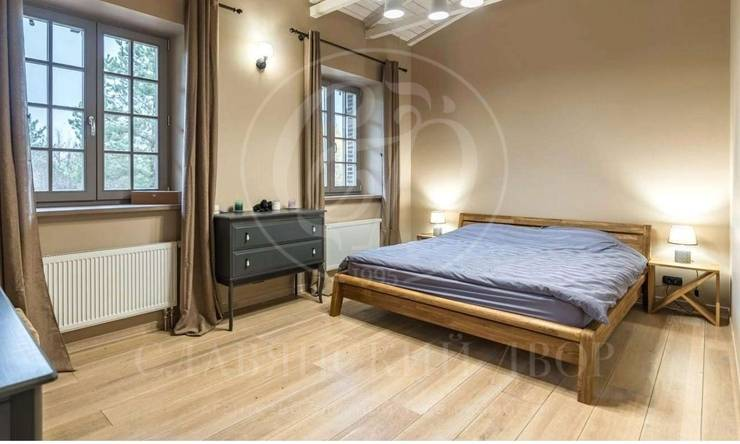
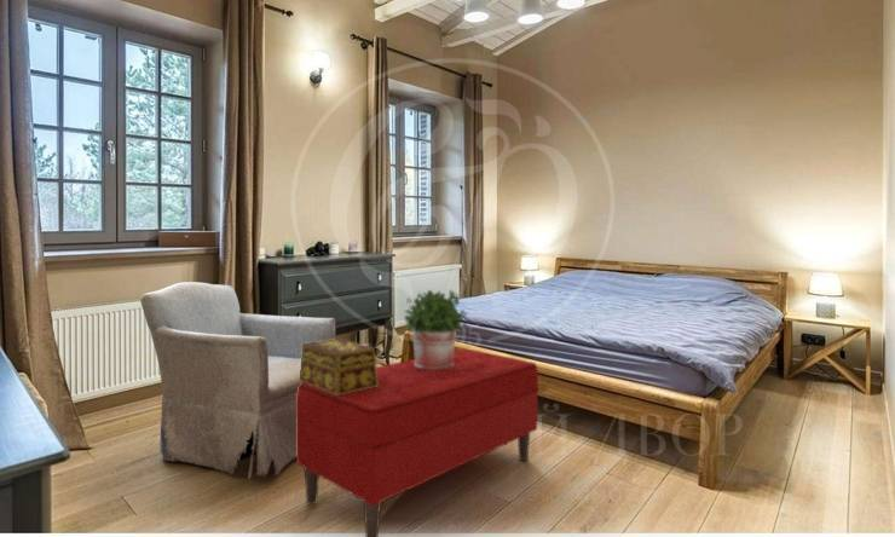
+ potted plant (438, 327)
+ armchair (248, 364)
+ decorative box (337, 364)
+ bench (427, 426)
